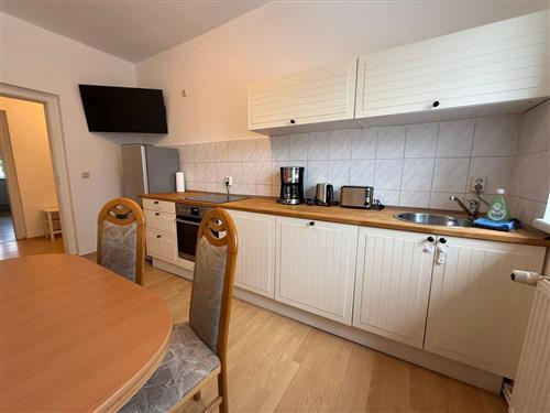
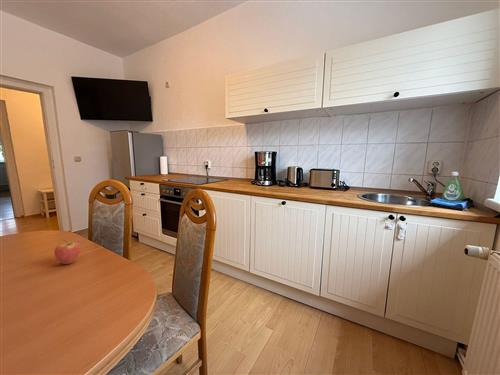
+ fruit (67, 250)
